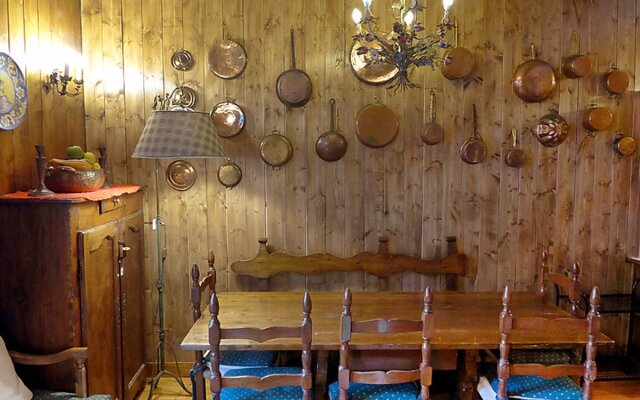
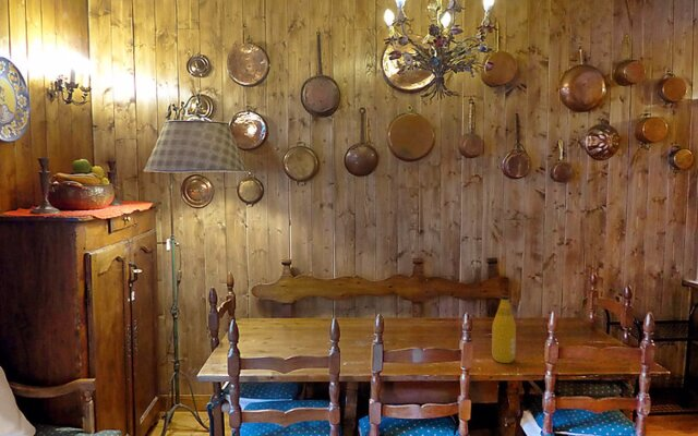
+ bottle (504, 328)
